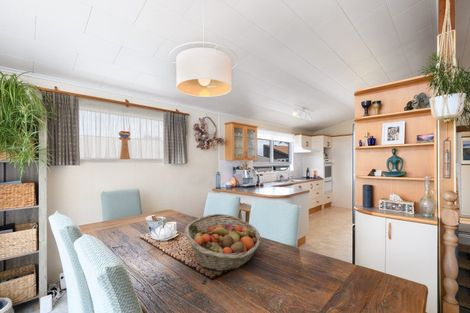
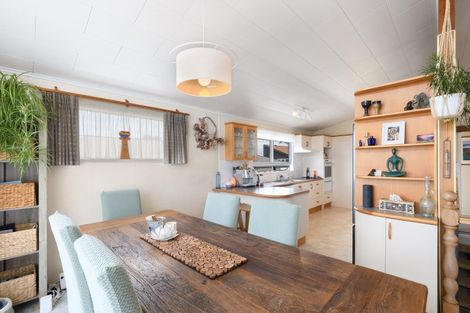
- fruit basket (224, 239)
